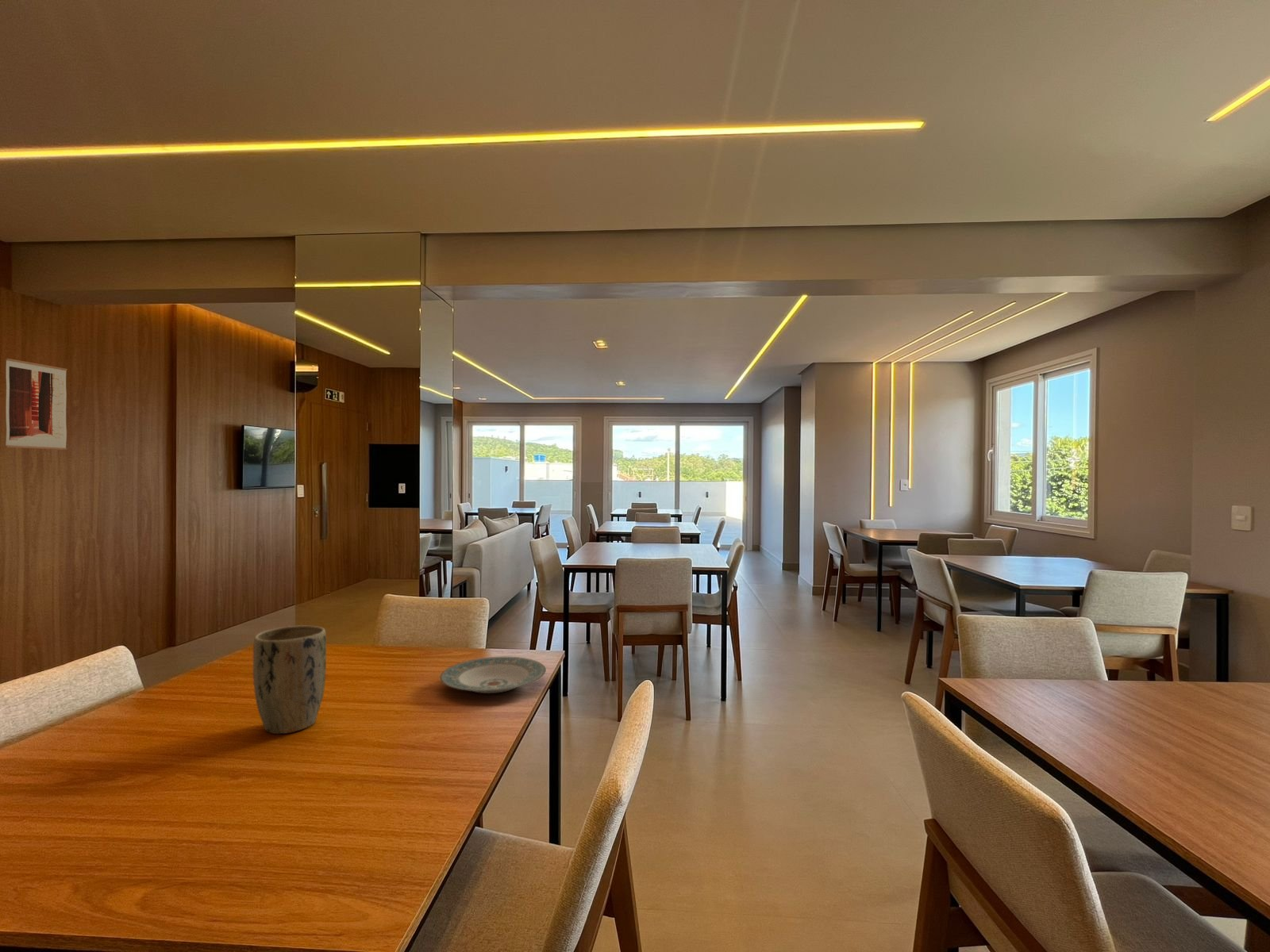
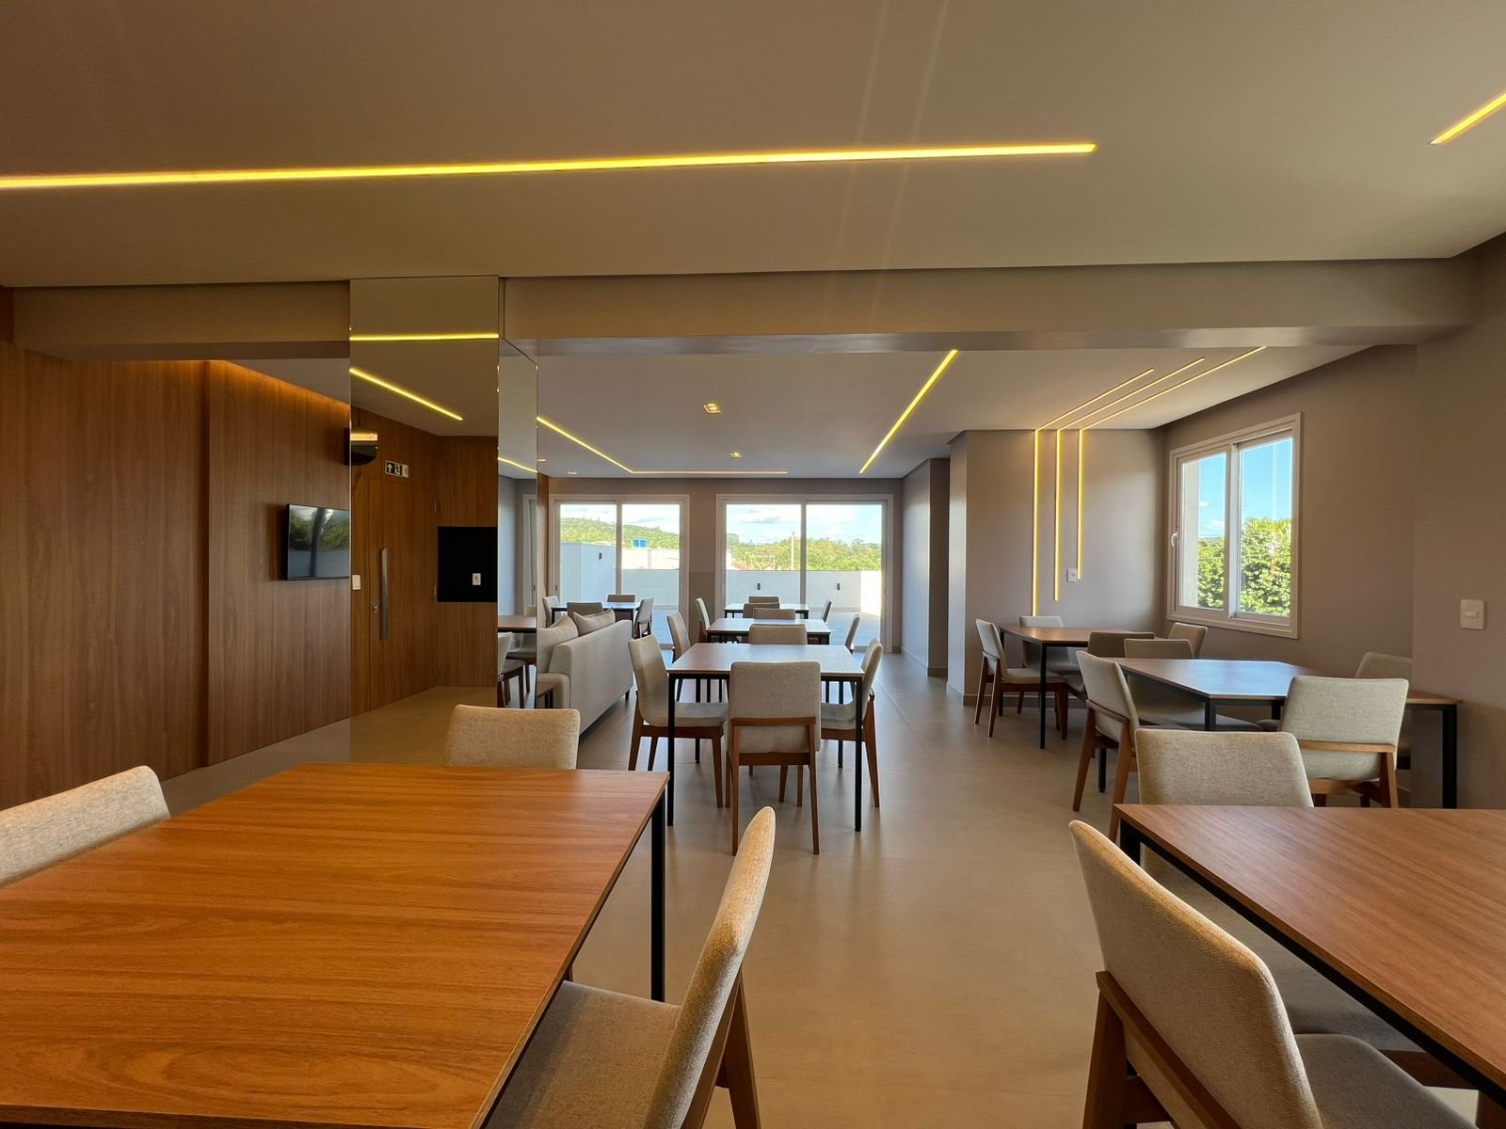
- wall art (37, 405)
- plant pot (290, 678)
- plate (494, 678)
